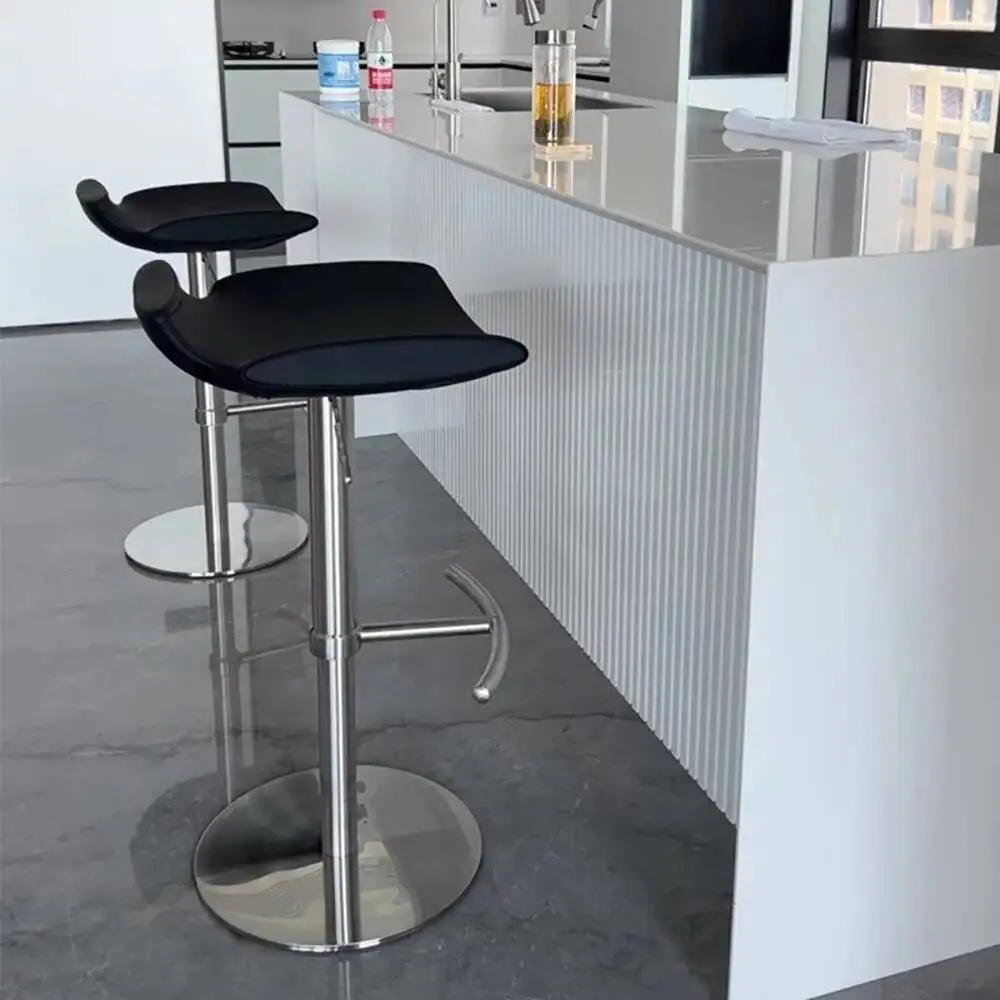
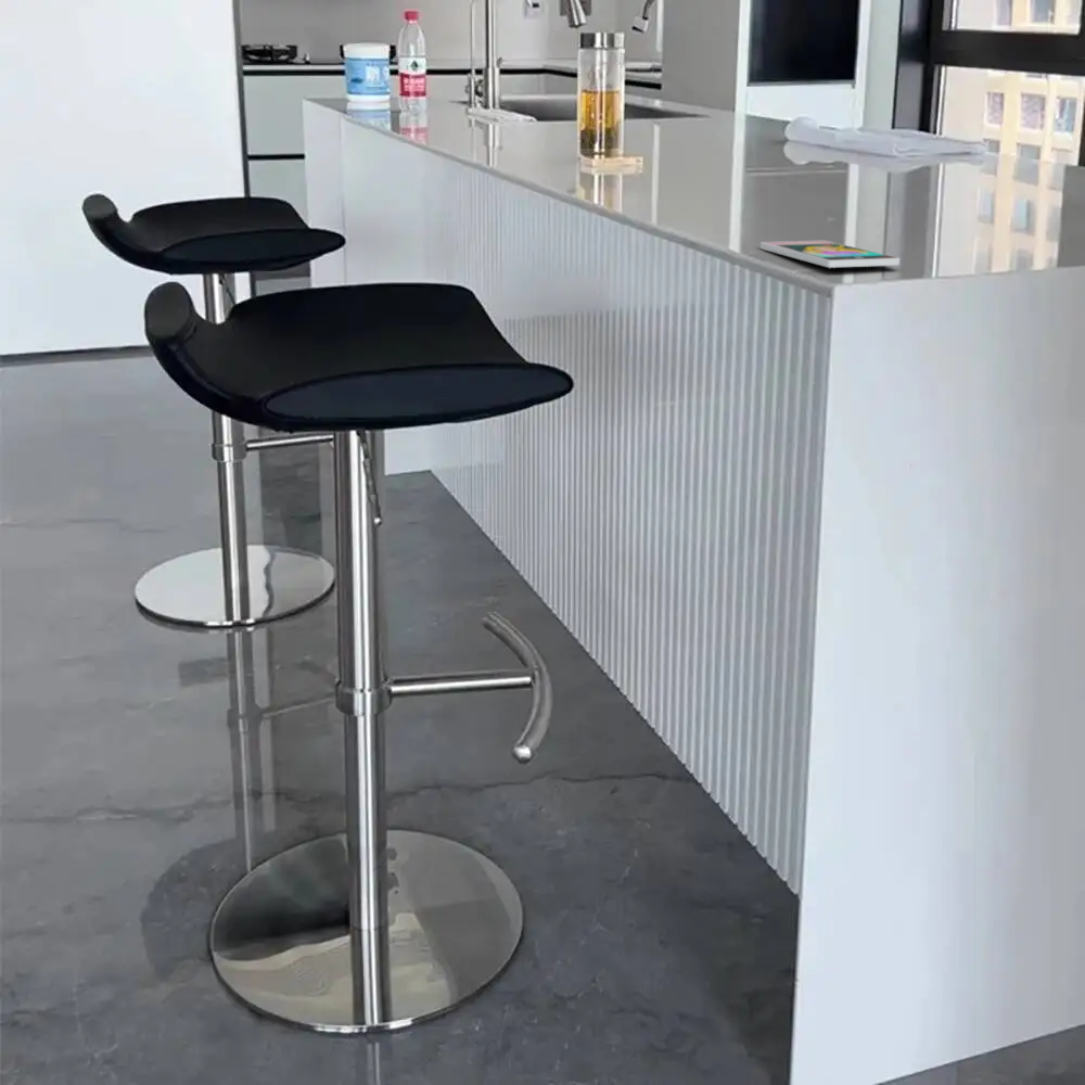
+ smartphone (826, 253)
